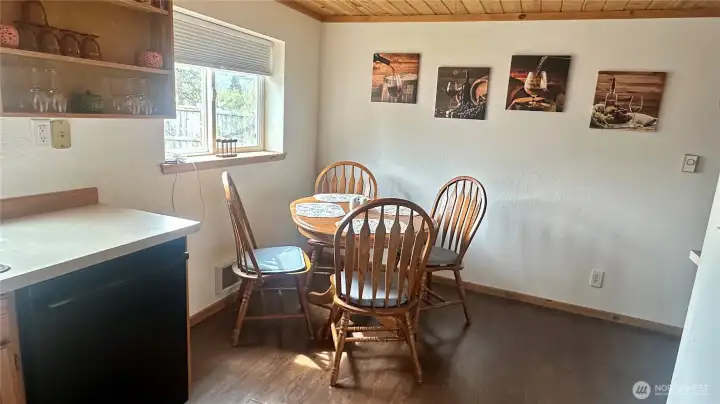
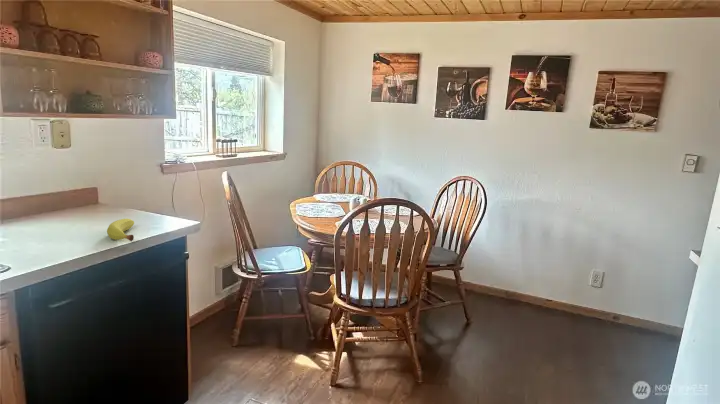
+ fruit (126, 228)
